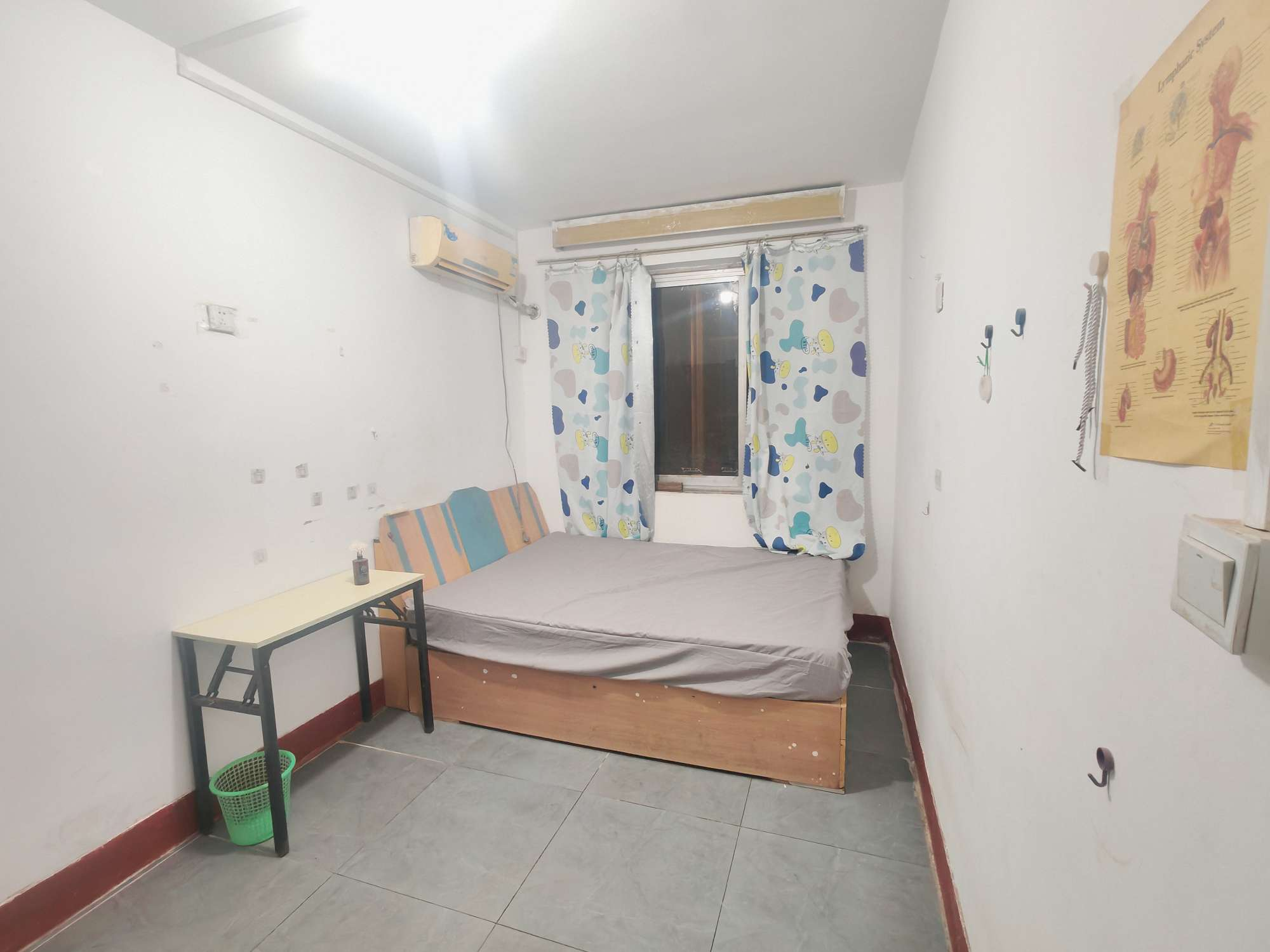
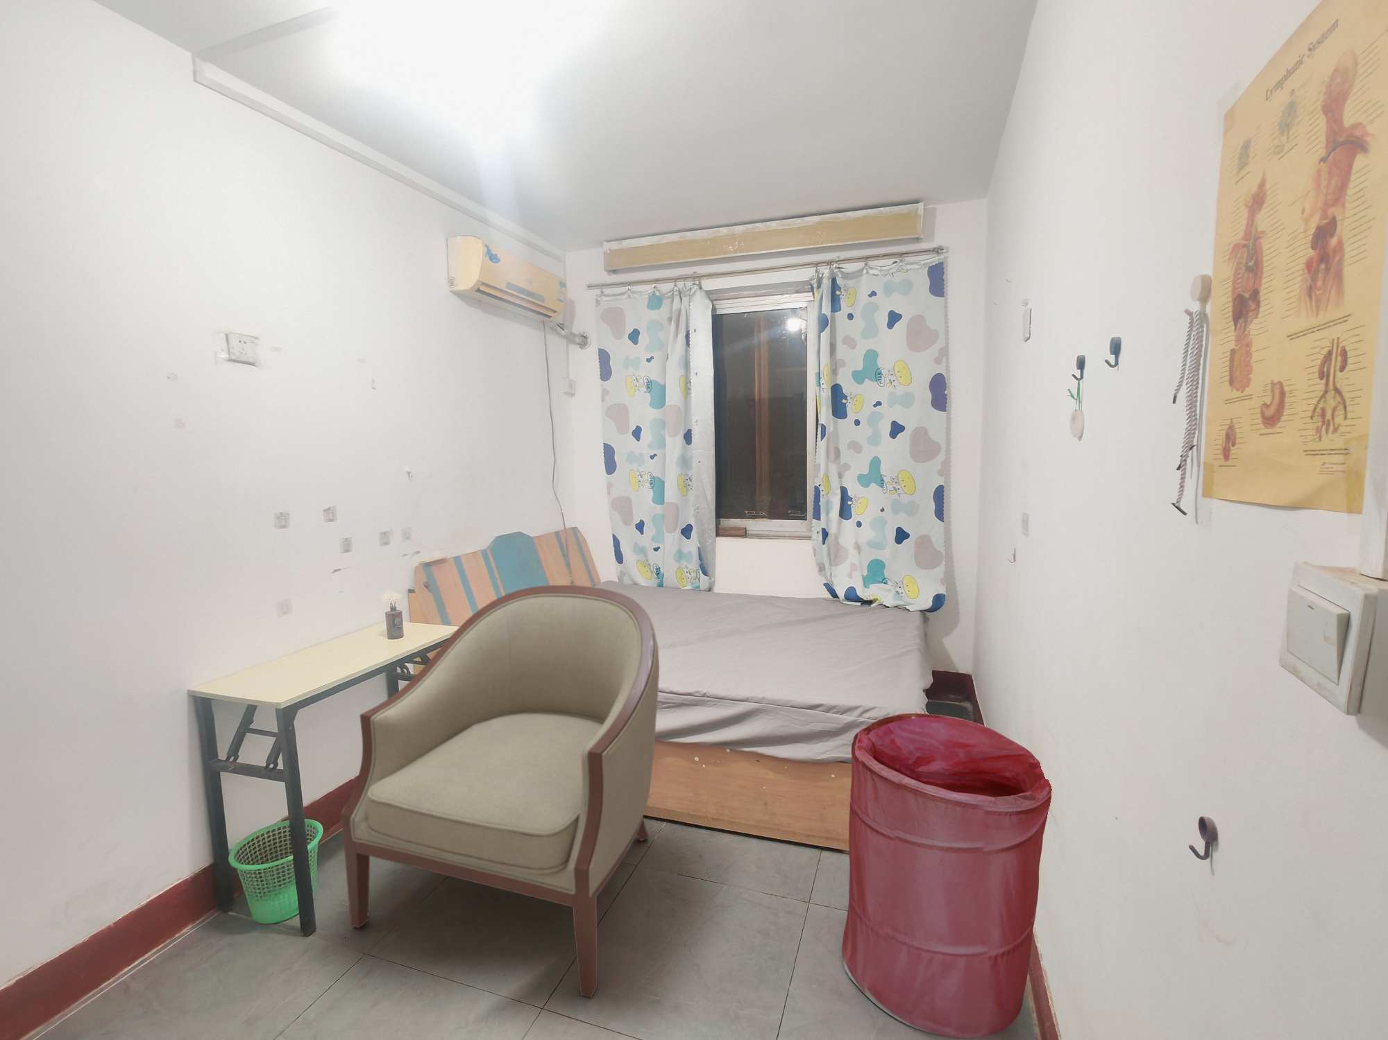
+ laundry hamper (941, 855)
+ chair (526, 747)
